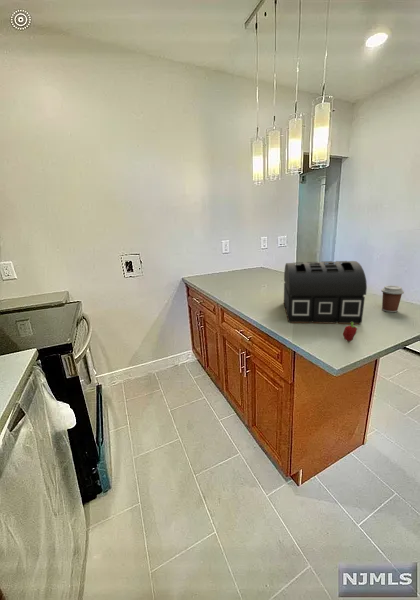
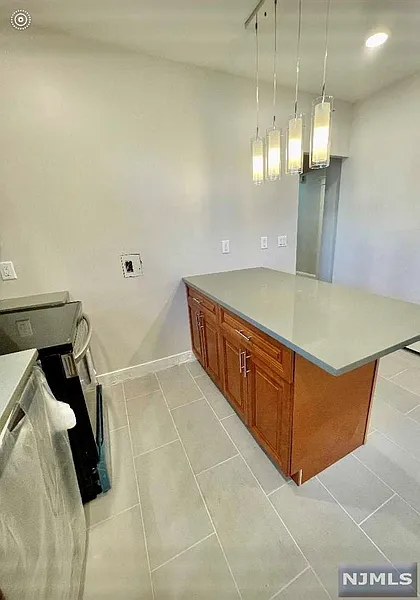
- treasure chest (319, 287)
- fruit (350, 331)
- coffee cup (391, 298)
